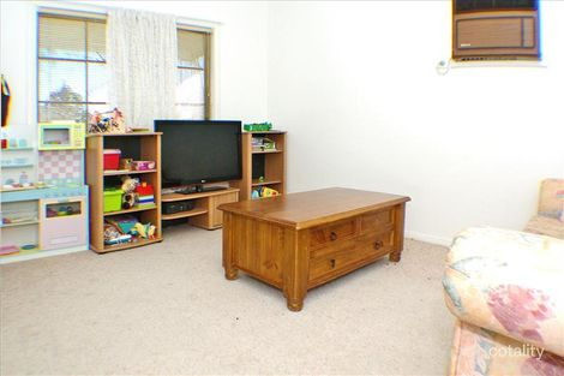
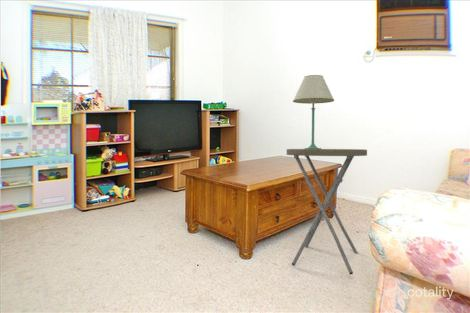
+ table lamp (313, 112)
+ side table (325, 204)
